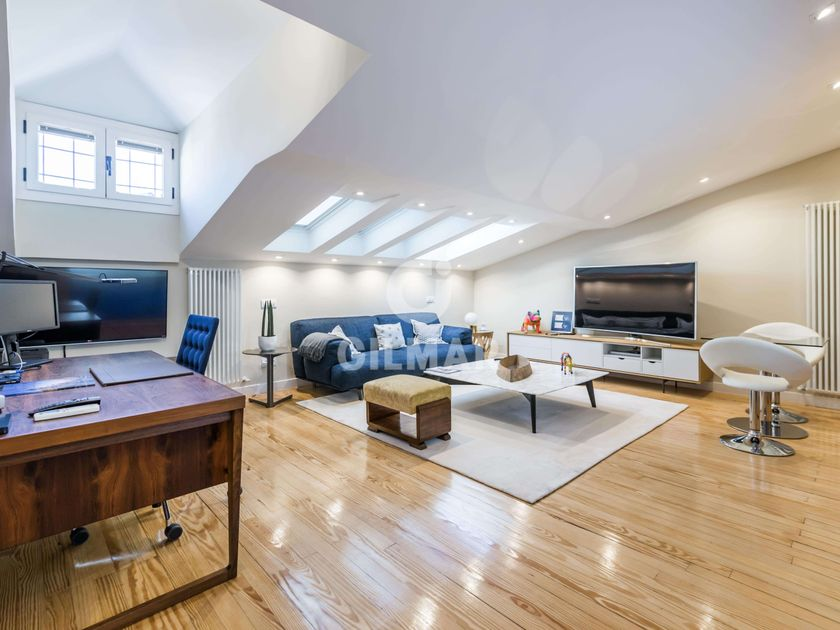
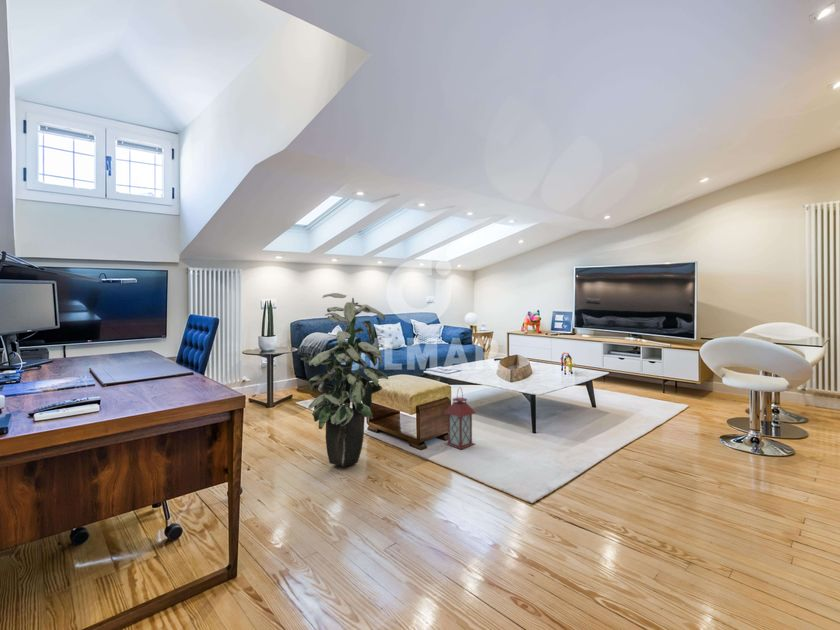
+ lantern (459, 415)
+ indoor plant (344, 377)
